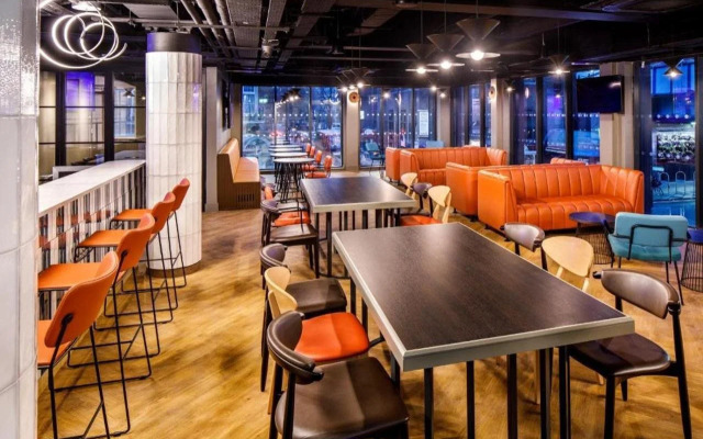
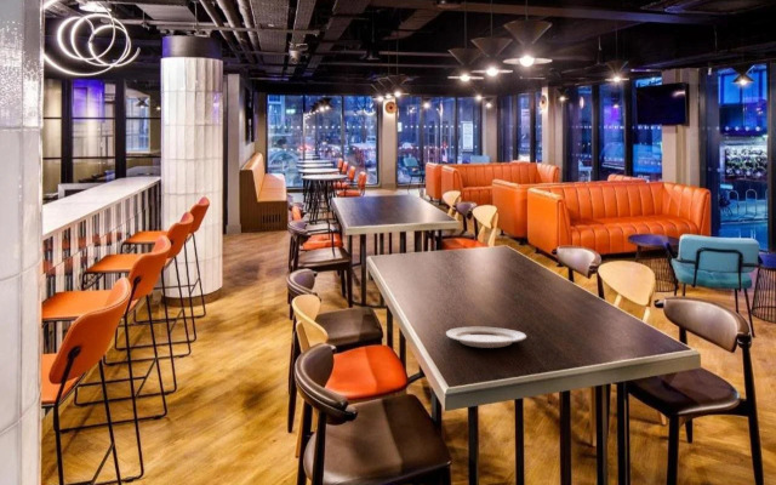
+ chinaware (485, 337)
